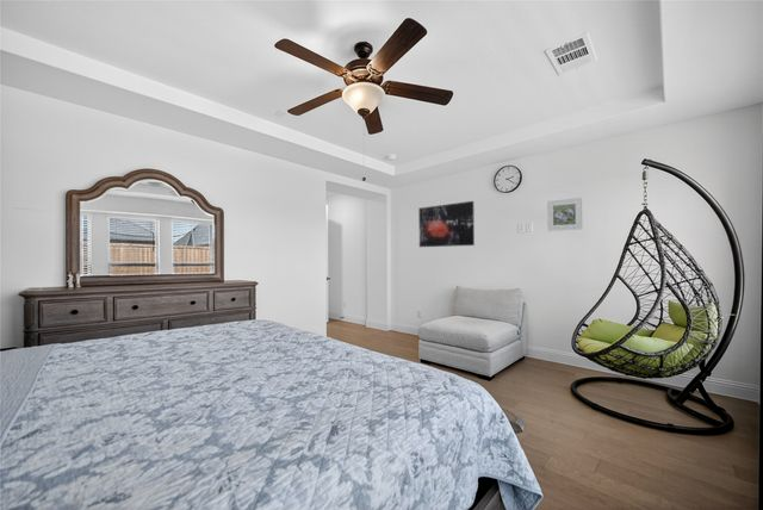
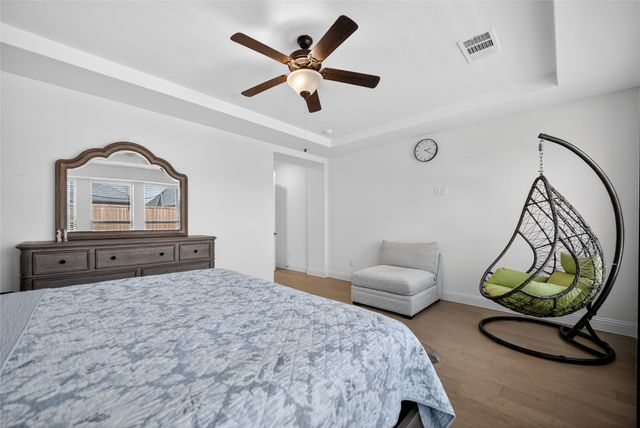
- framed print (564, 214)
- wall art (445, 225)
